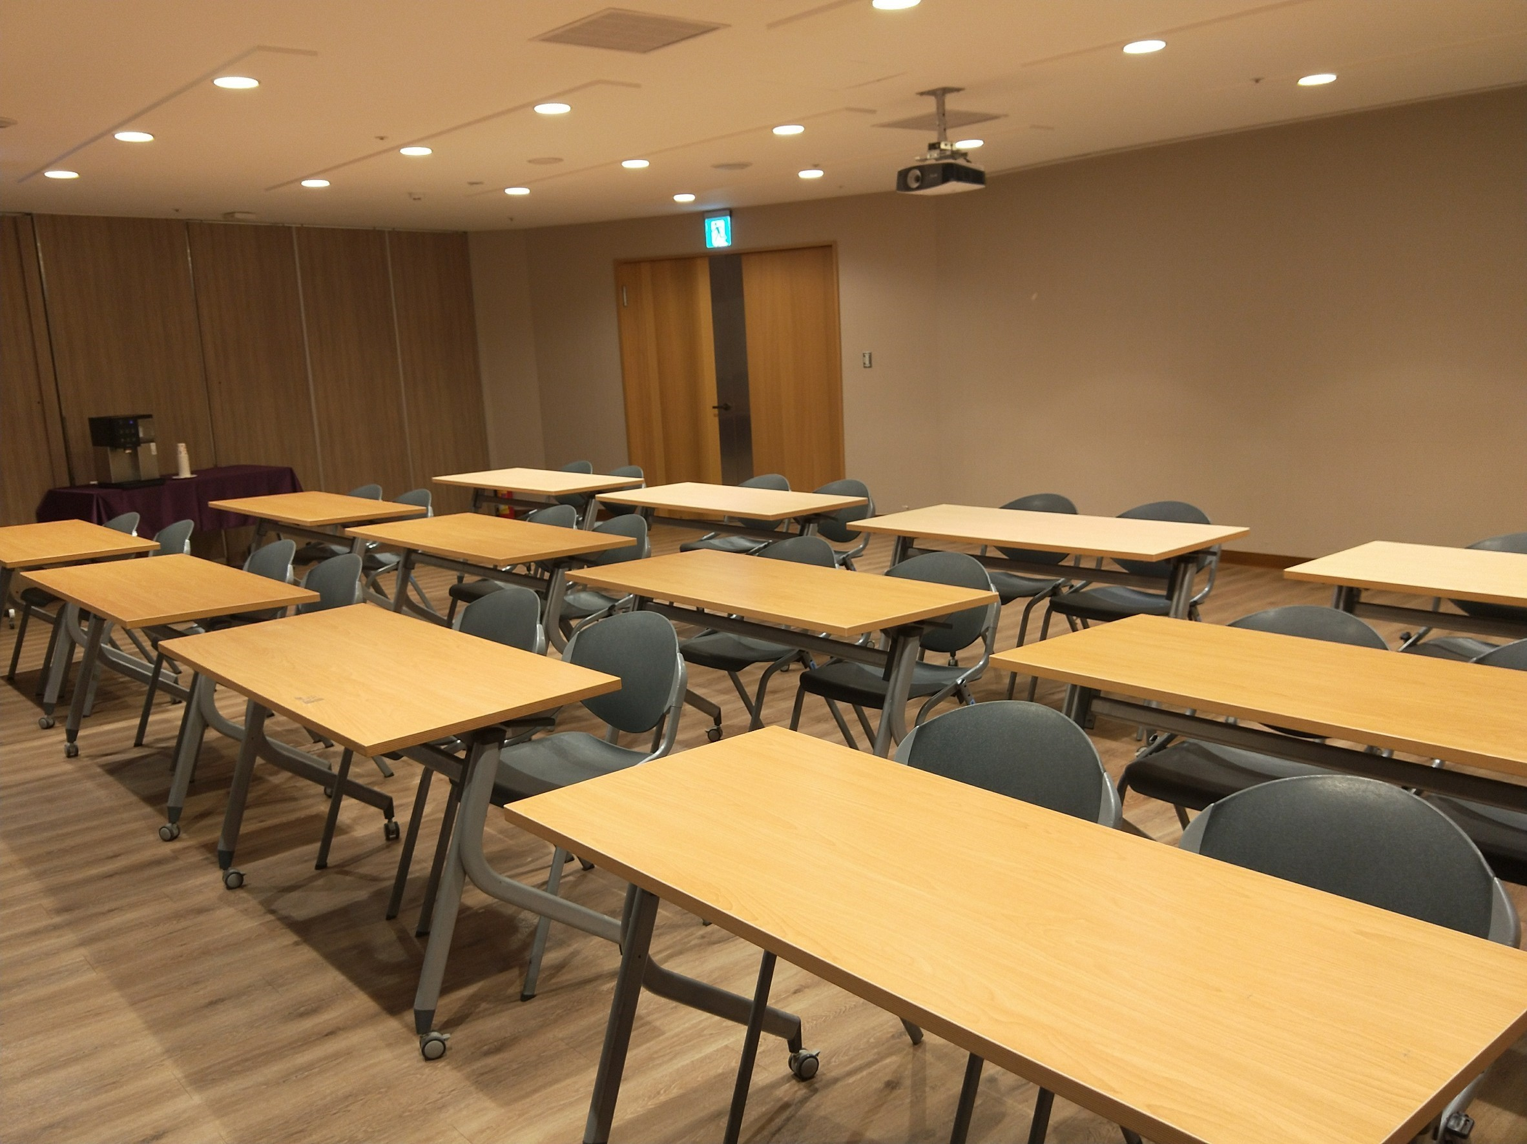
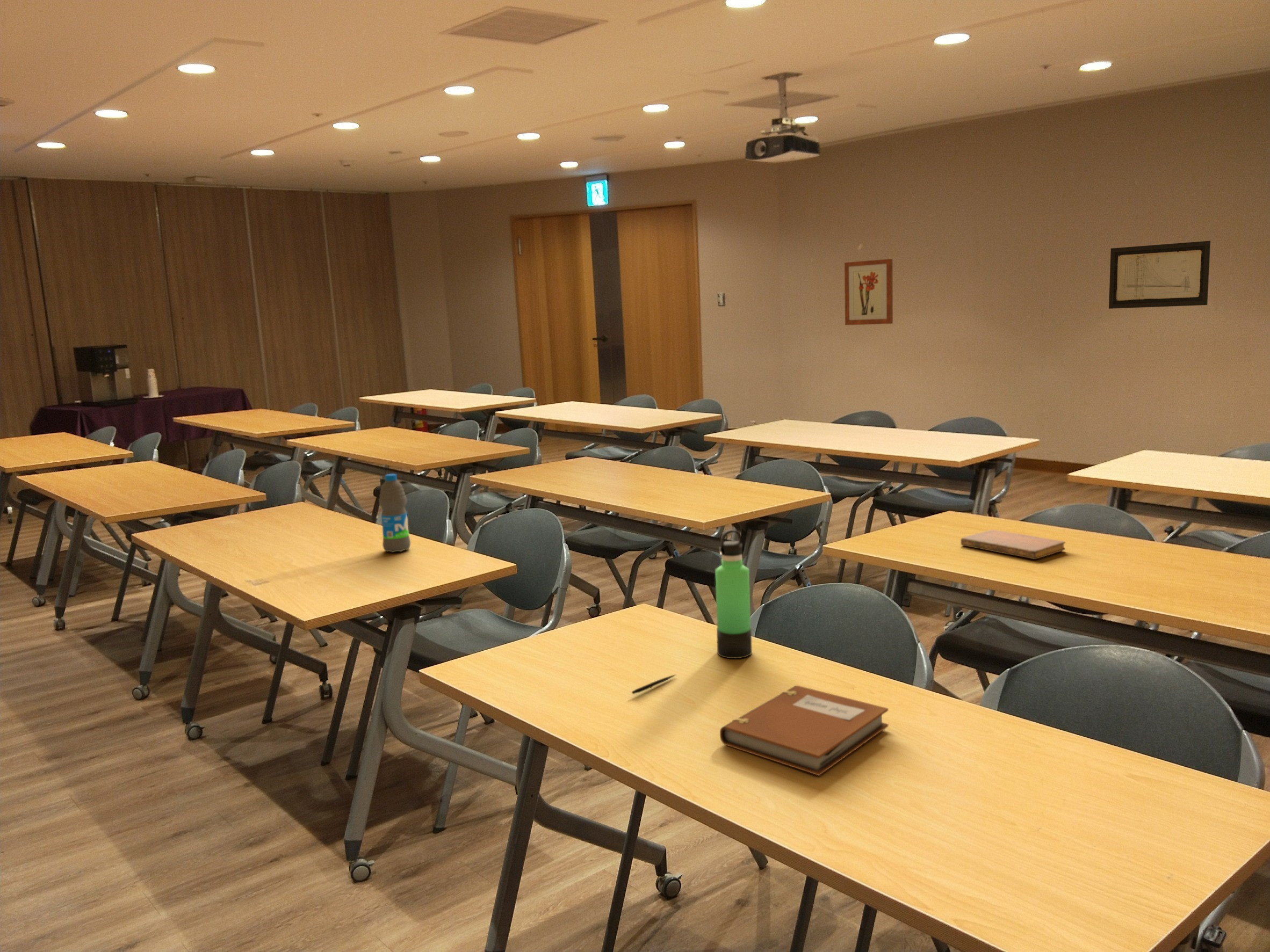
+ wall art (1158, 275)
+ thermos bottle (733, 592)
+ notebook (1012, 543)
+ water bottle (394, 512)
+ notebook (806, 724)
+ pen (655, 683)
+ wall art (868, 293)
